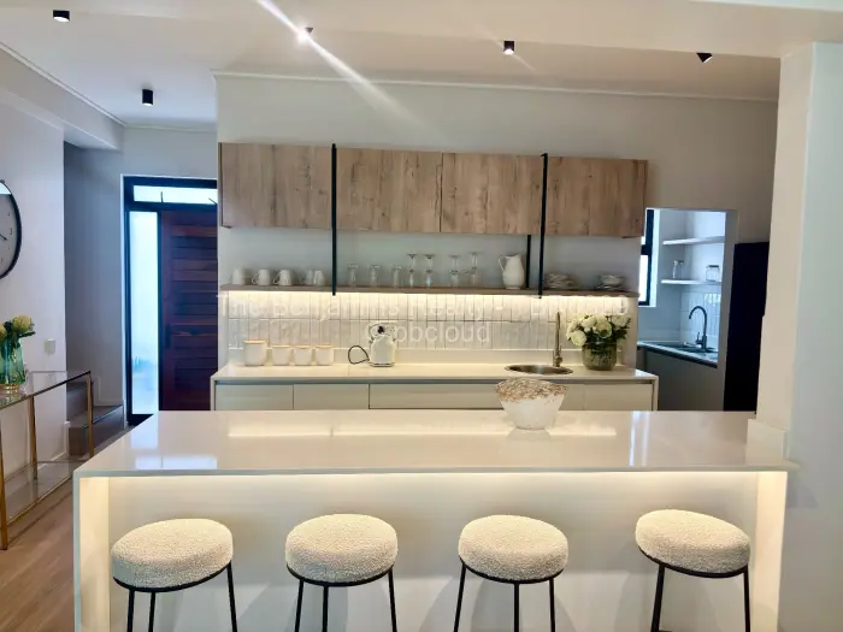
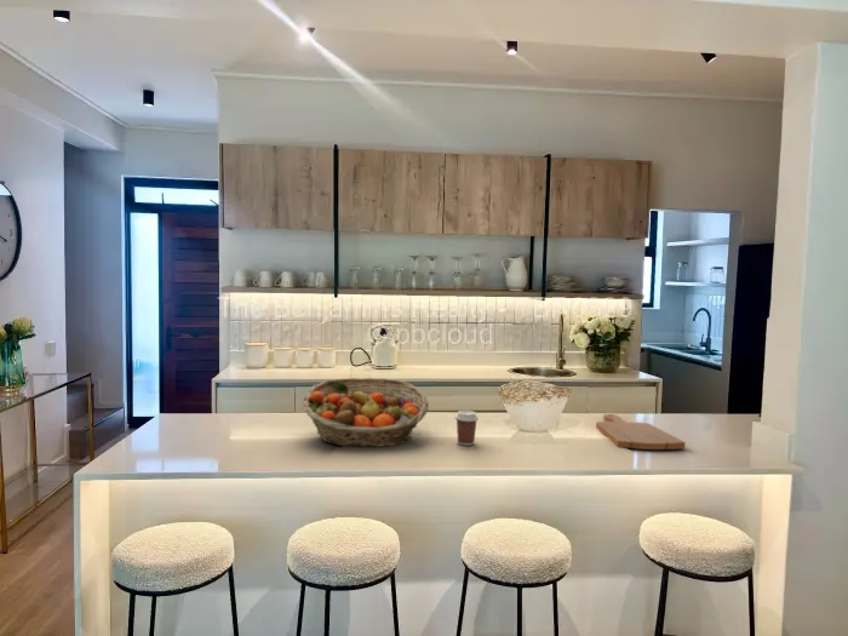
+ cutting board (632, 432)
+ fruit basket (366, 411)
+ coffee cup (465, 428)
